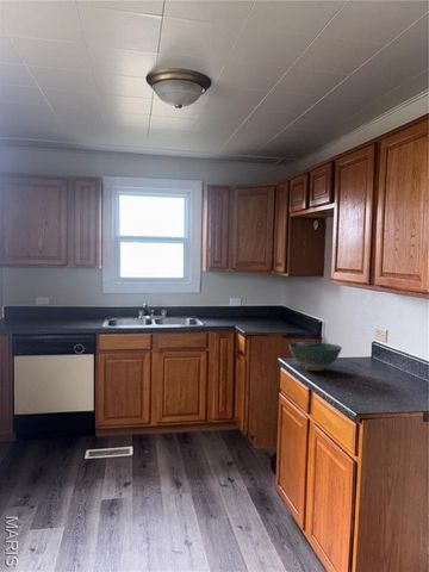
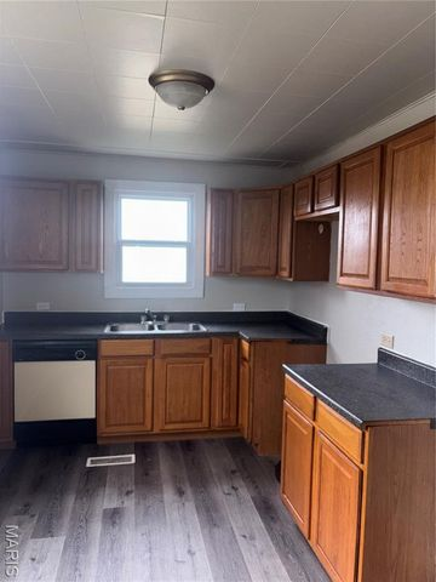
- bowl (313, 356)
